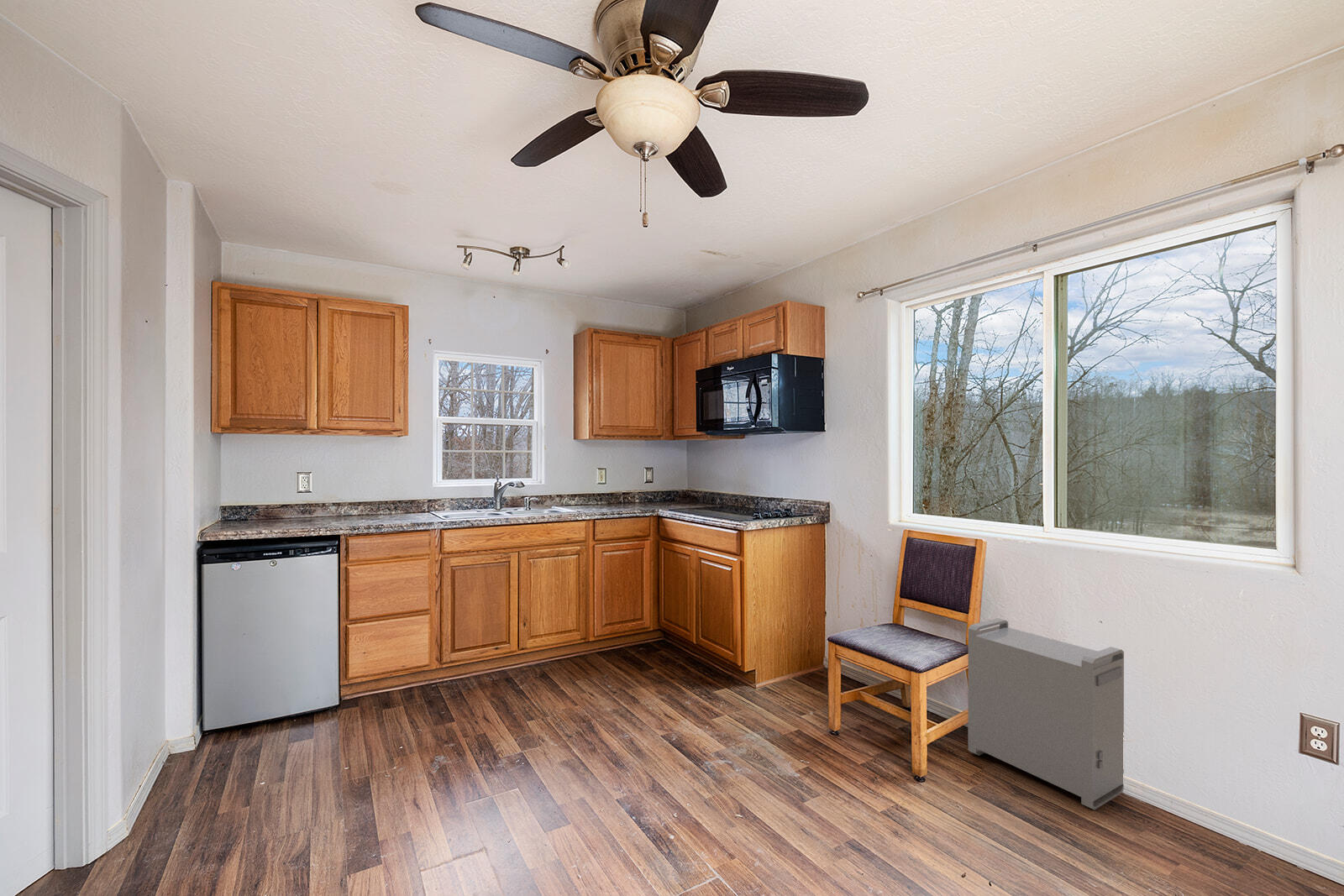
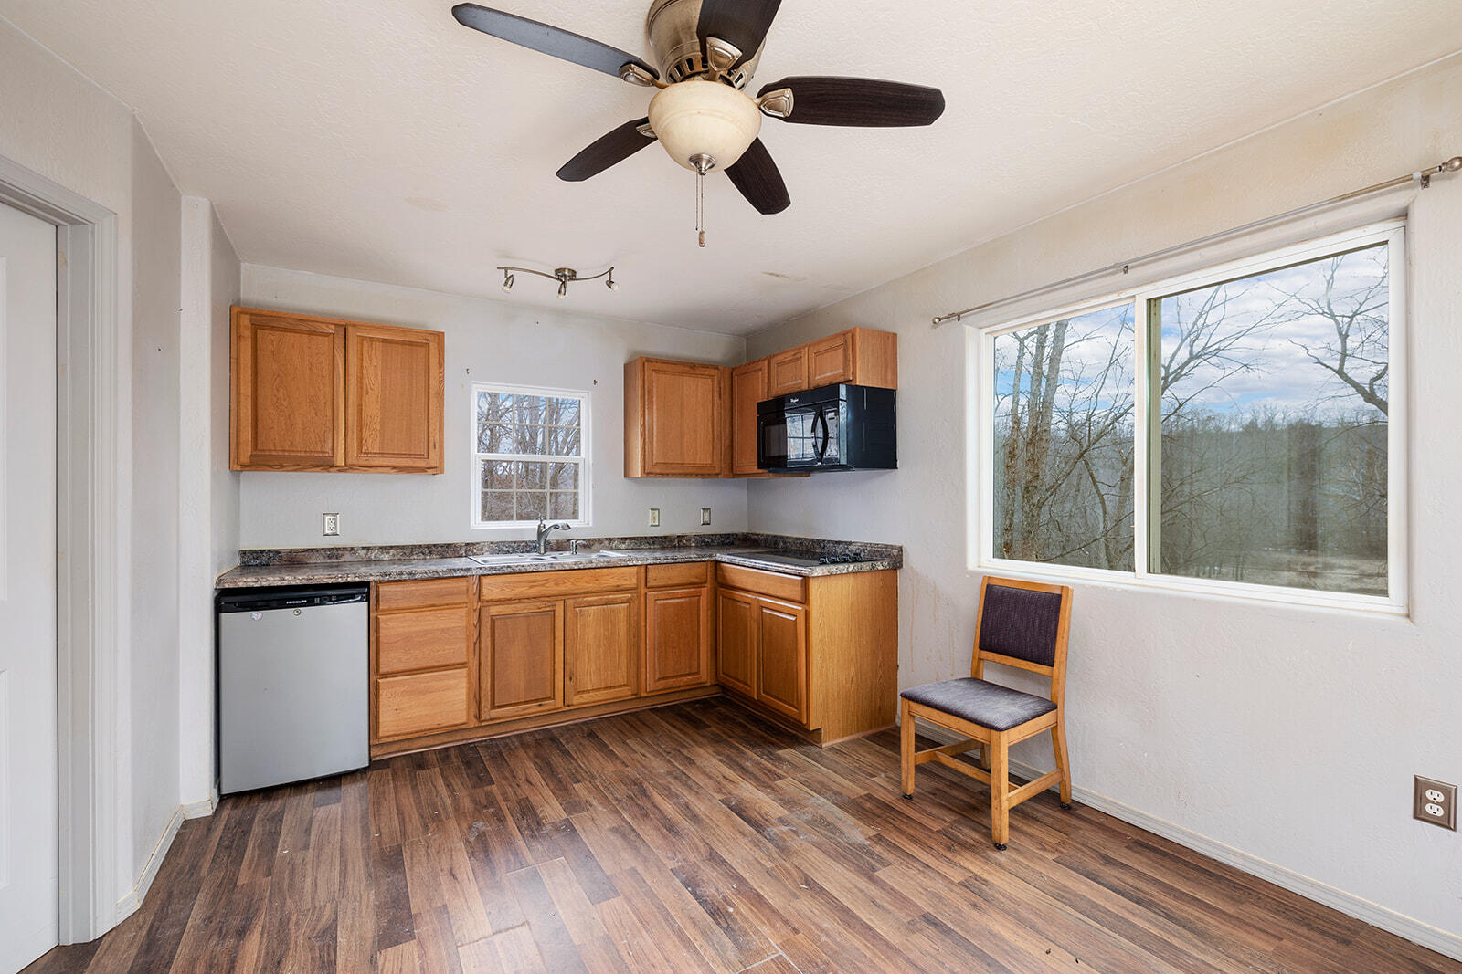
- storage bin (1042, 704)
